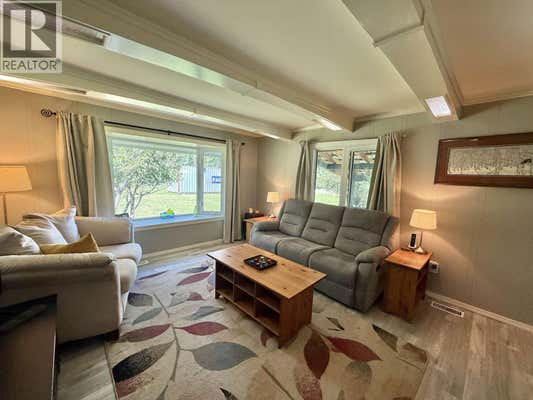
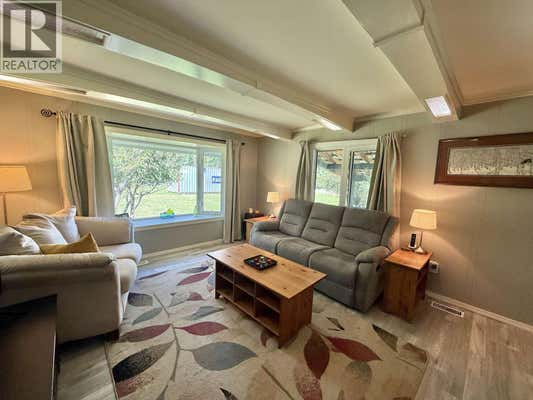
- remote control (22, 317)
